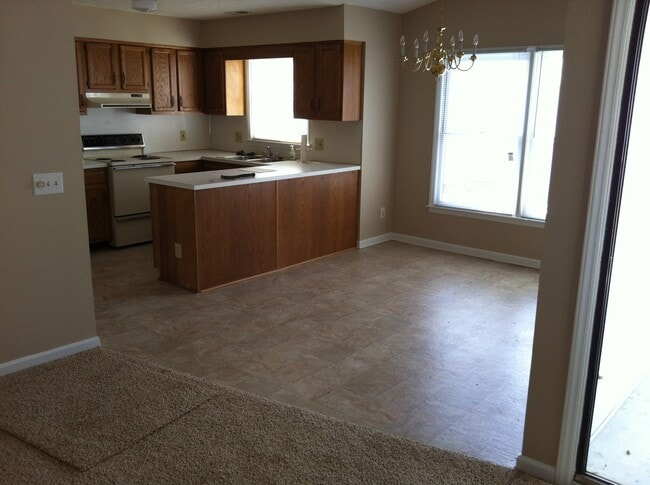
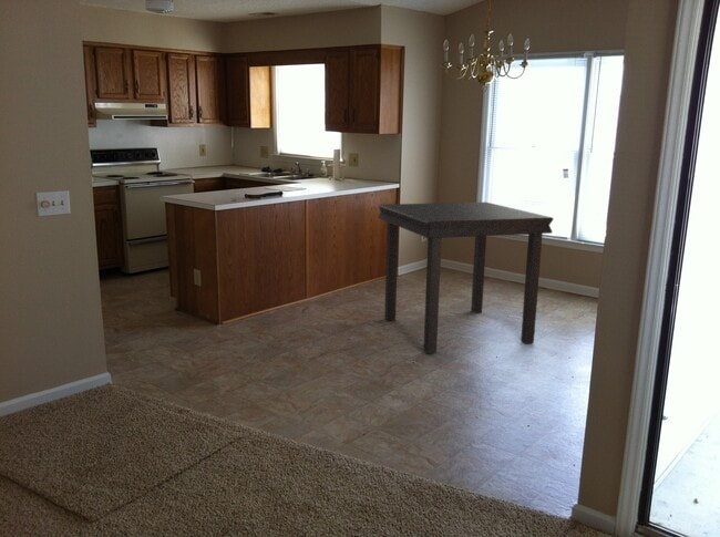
+ dining table (473, 271)
